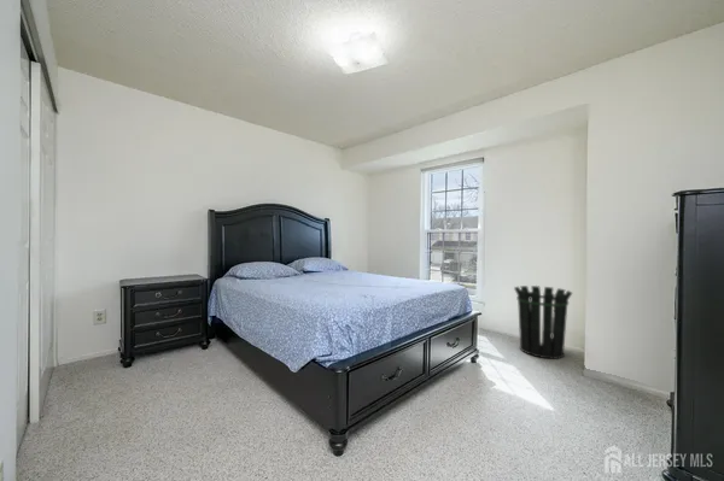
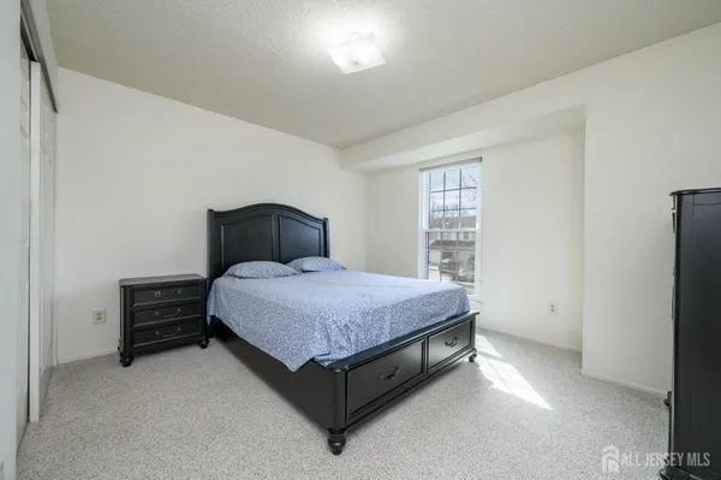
- waste bin (539, 319)
